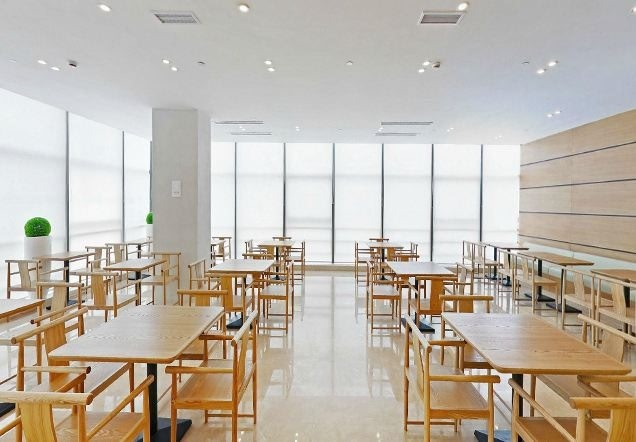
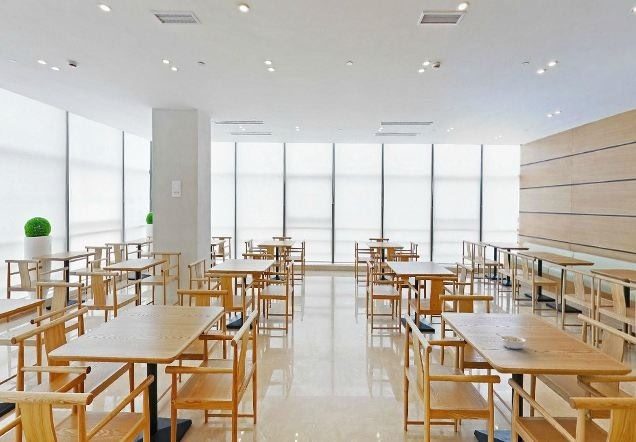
+ legume (511, 341)
